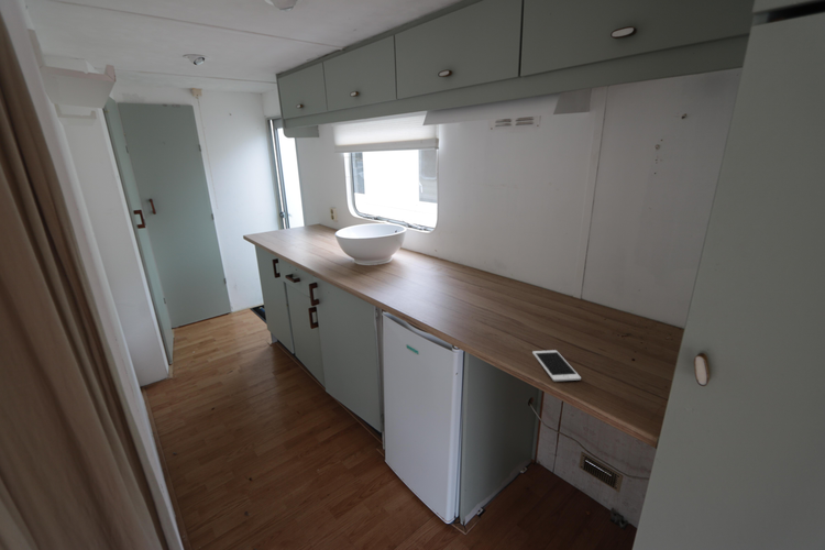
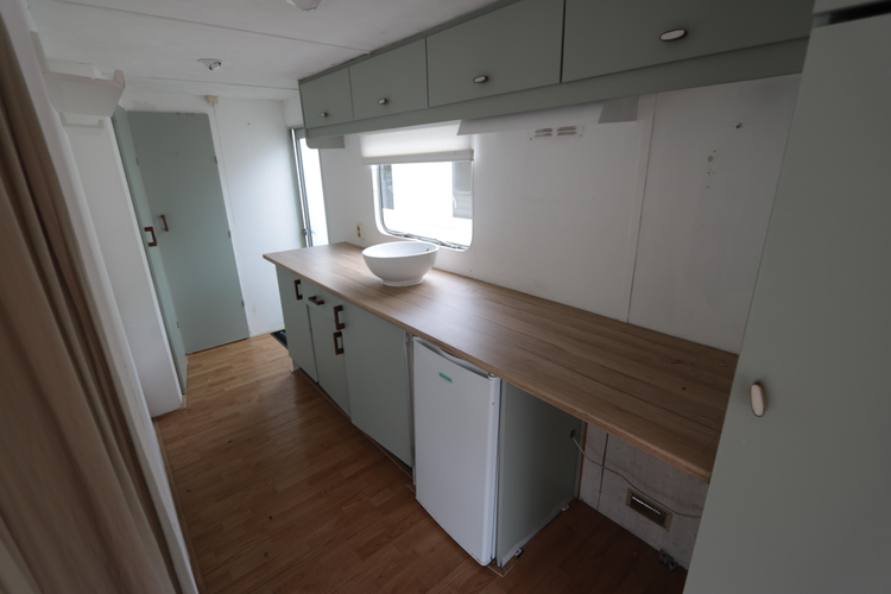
- cell phone (554, 364)
